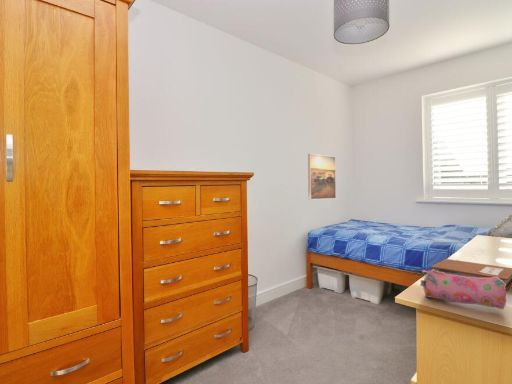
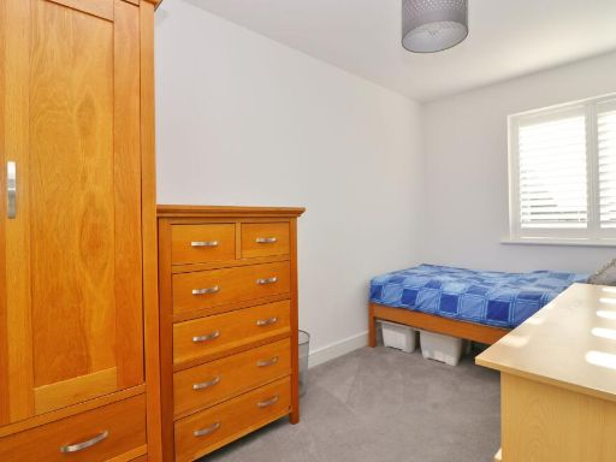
- pencil case (461, 288)
- notebook (475, 272)
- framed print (322, 177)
